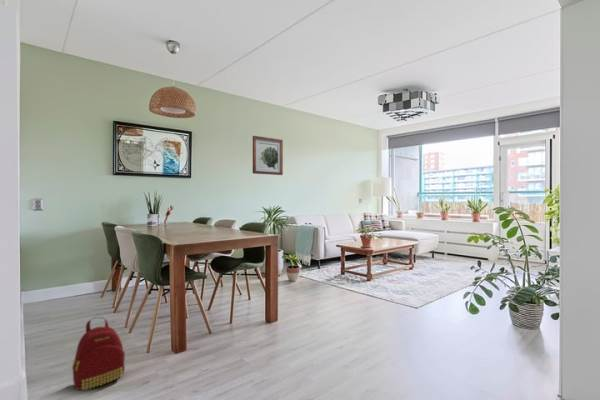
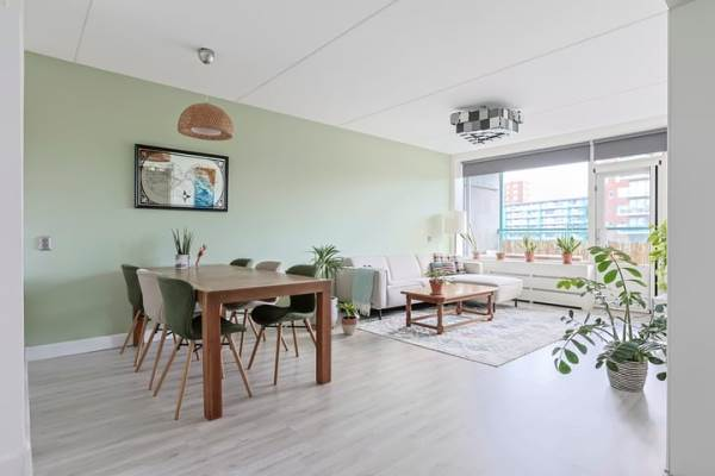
- backpack (98, 350)
- wall art (268, 156)
